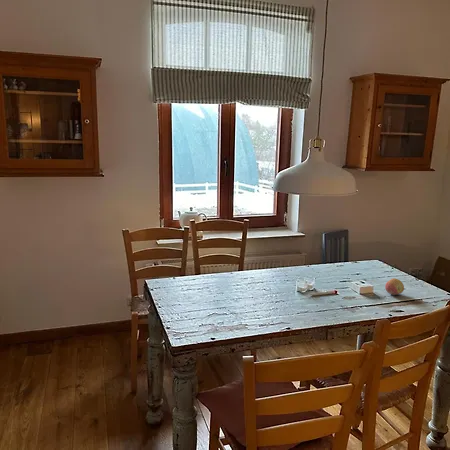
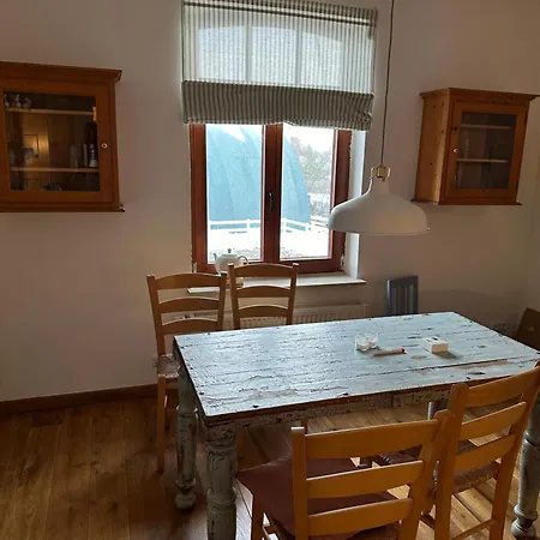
- fruit (394, 286)
